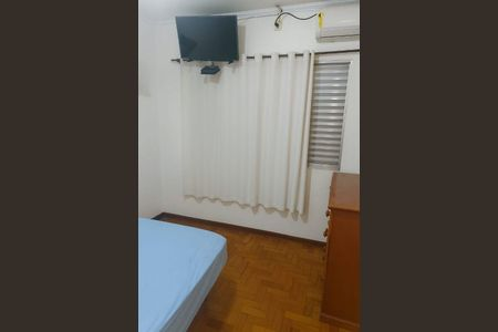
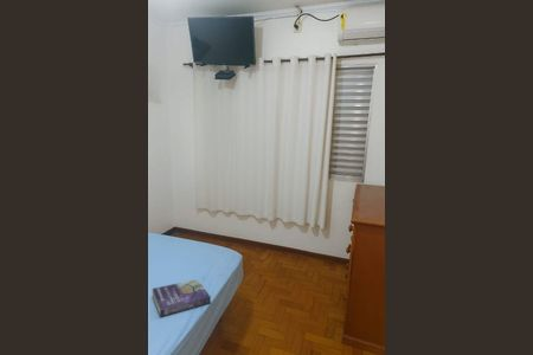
+ book (181, 295)
